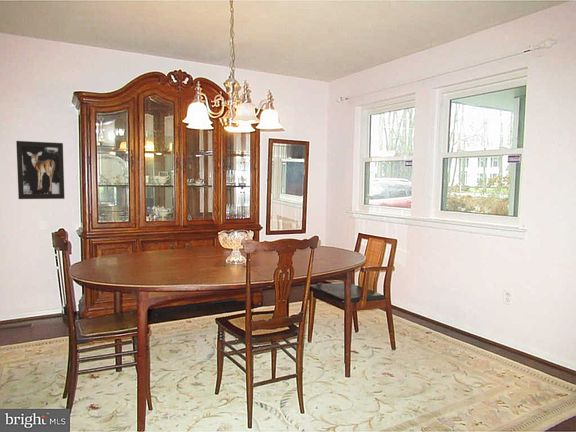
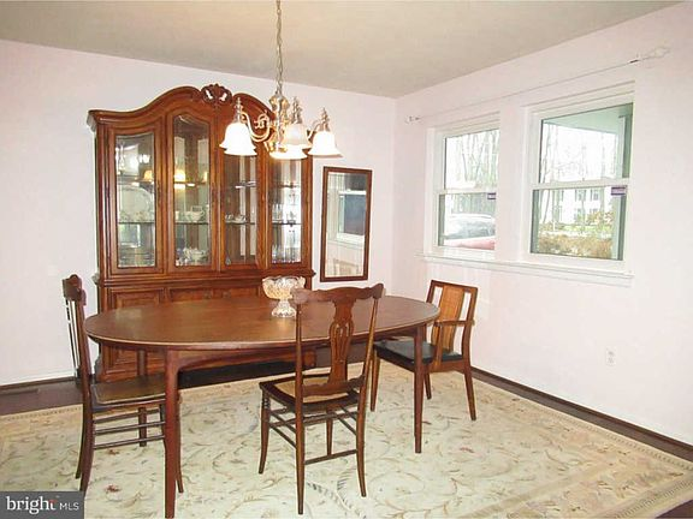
- wall art (41, 170)
